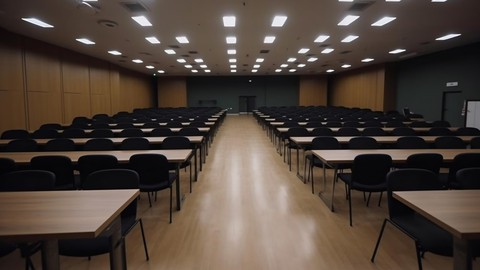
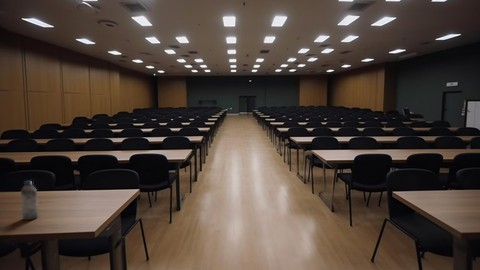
+ water bottle (29, 199)
